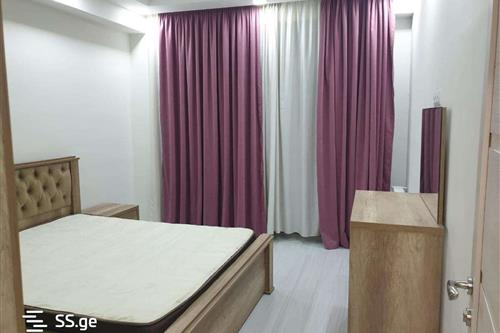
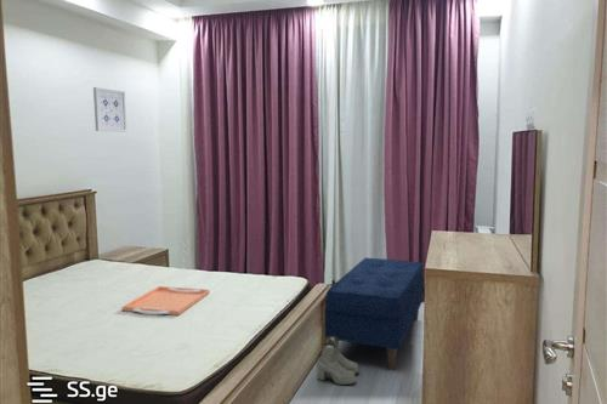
+ wall art (110, 110)
+ serving tray (168, 300)
+ bench (379, 306)
+ boots (337, 358)
